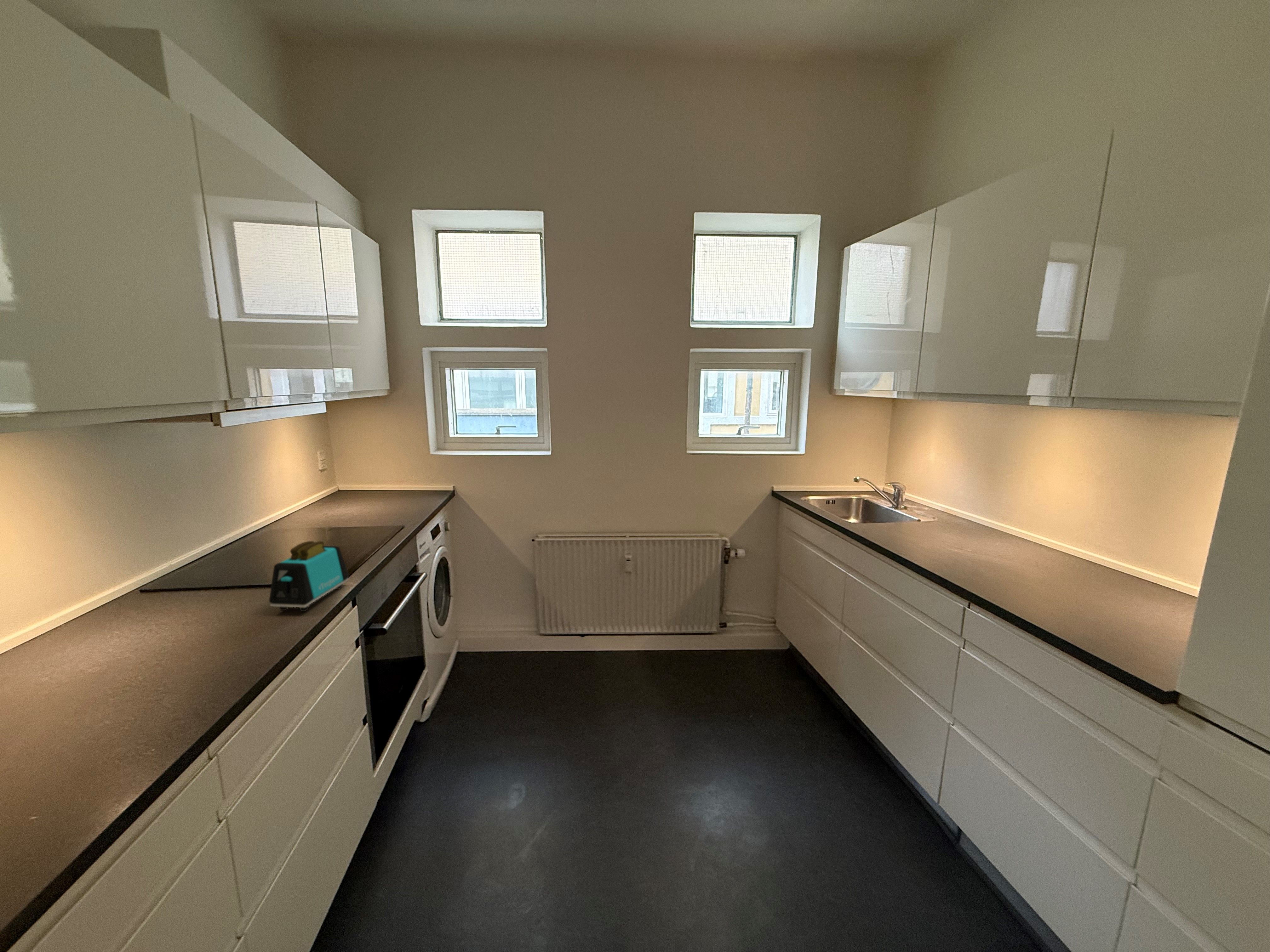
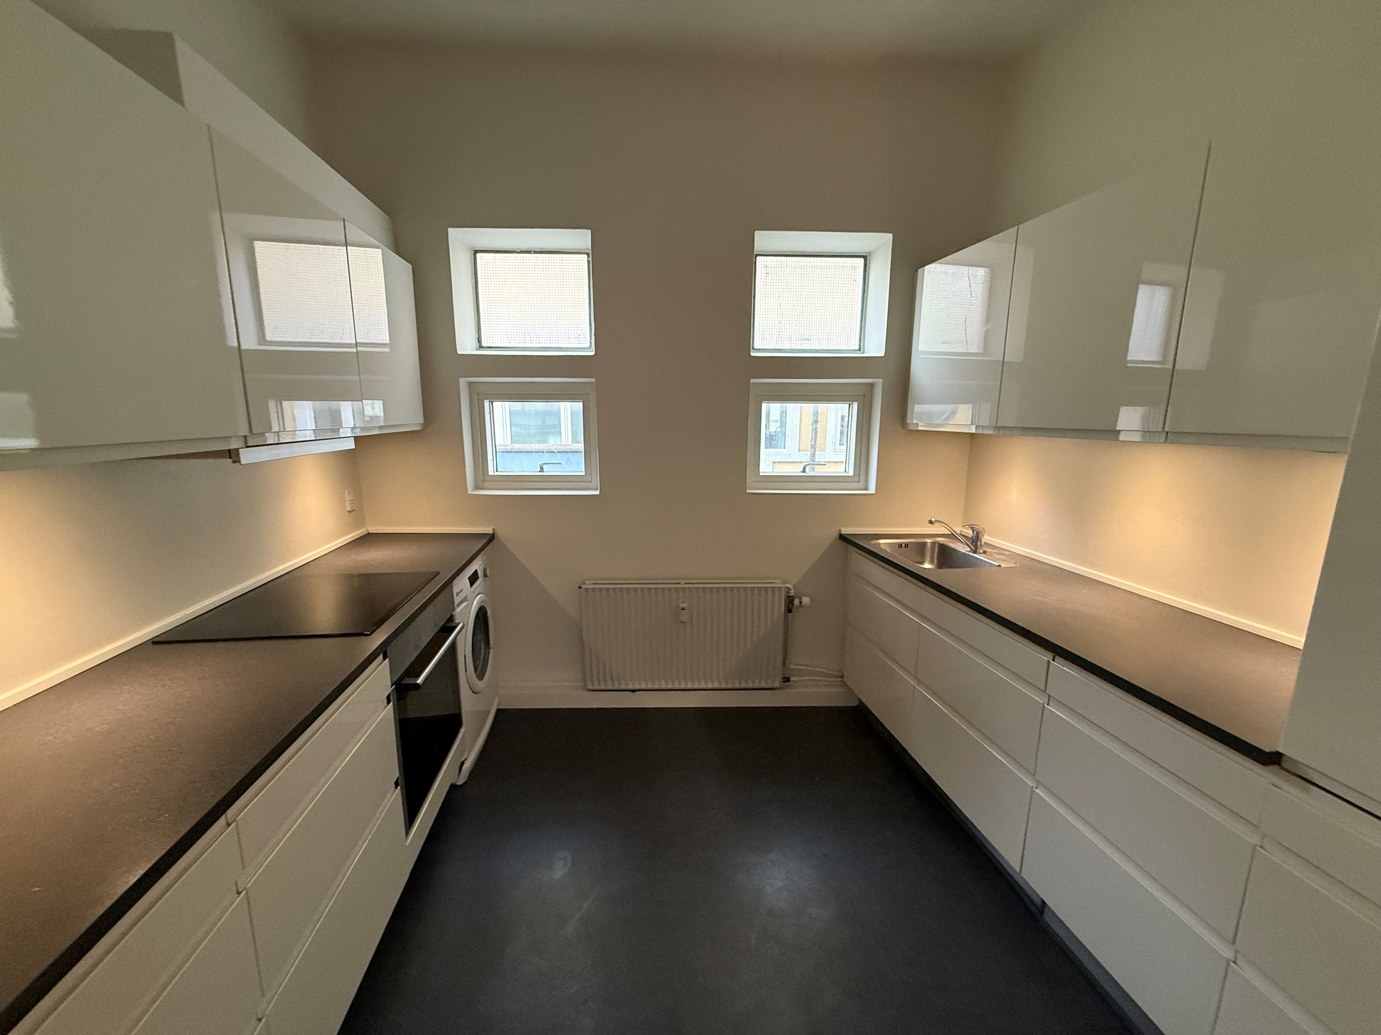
- toaster (310, 571)
